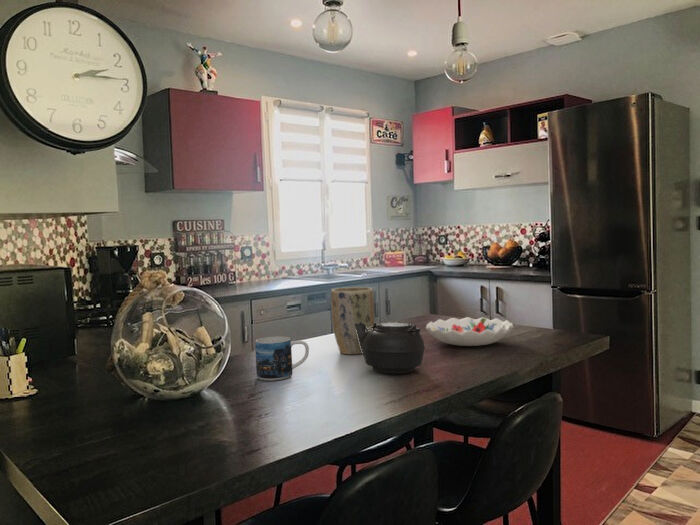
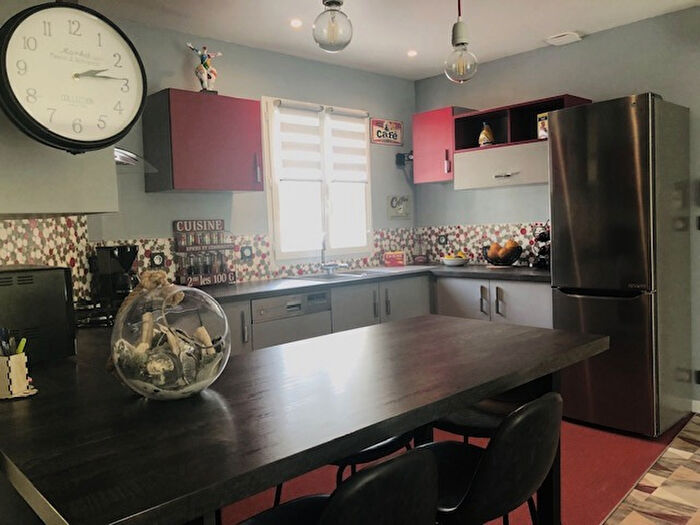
- mug (282, 357)
- decorative bowl (469, 333)
- teapot (387, 346)
- plant pot (353, 320)
